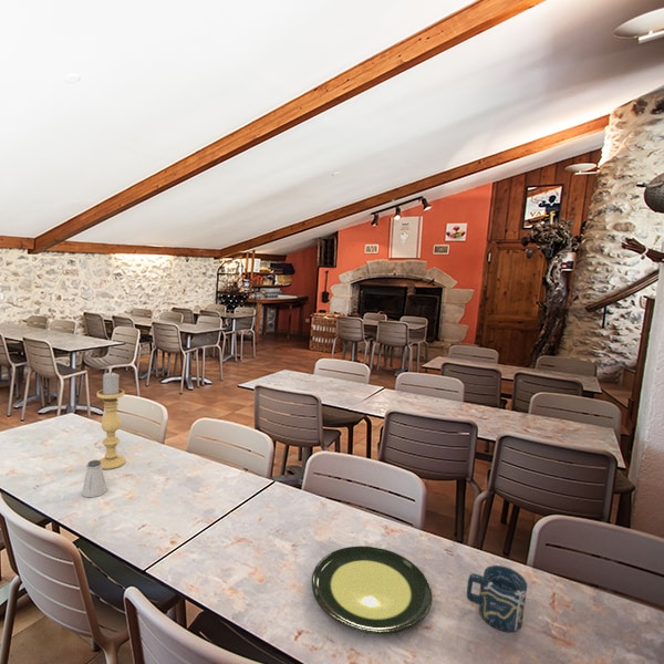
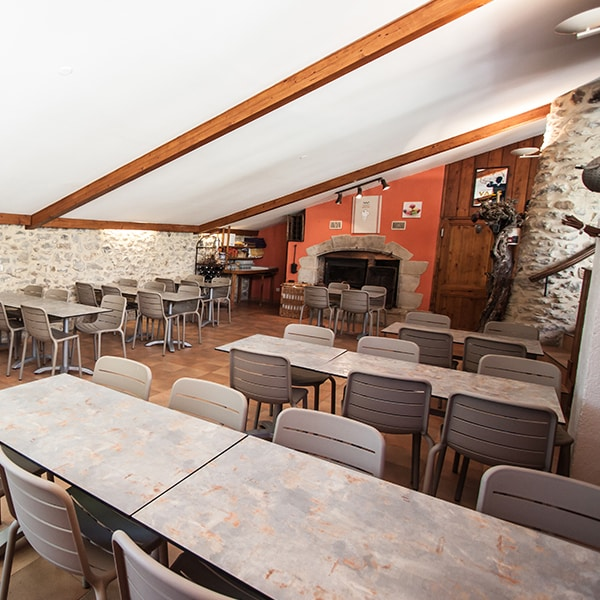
- saltshaker (94, 477)
- plate (370, 587)
- cup (495, 594)
- candle holder (111, 417)
